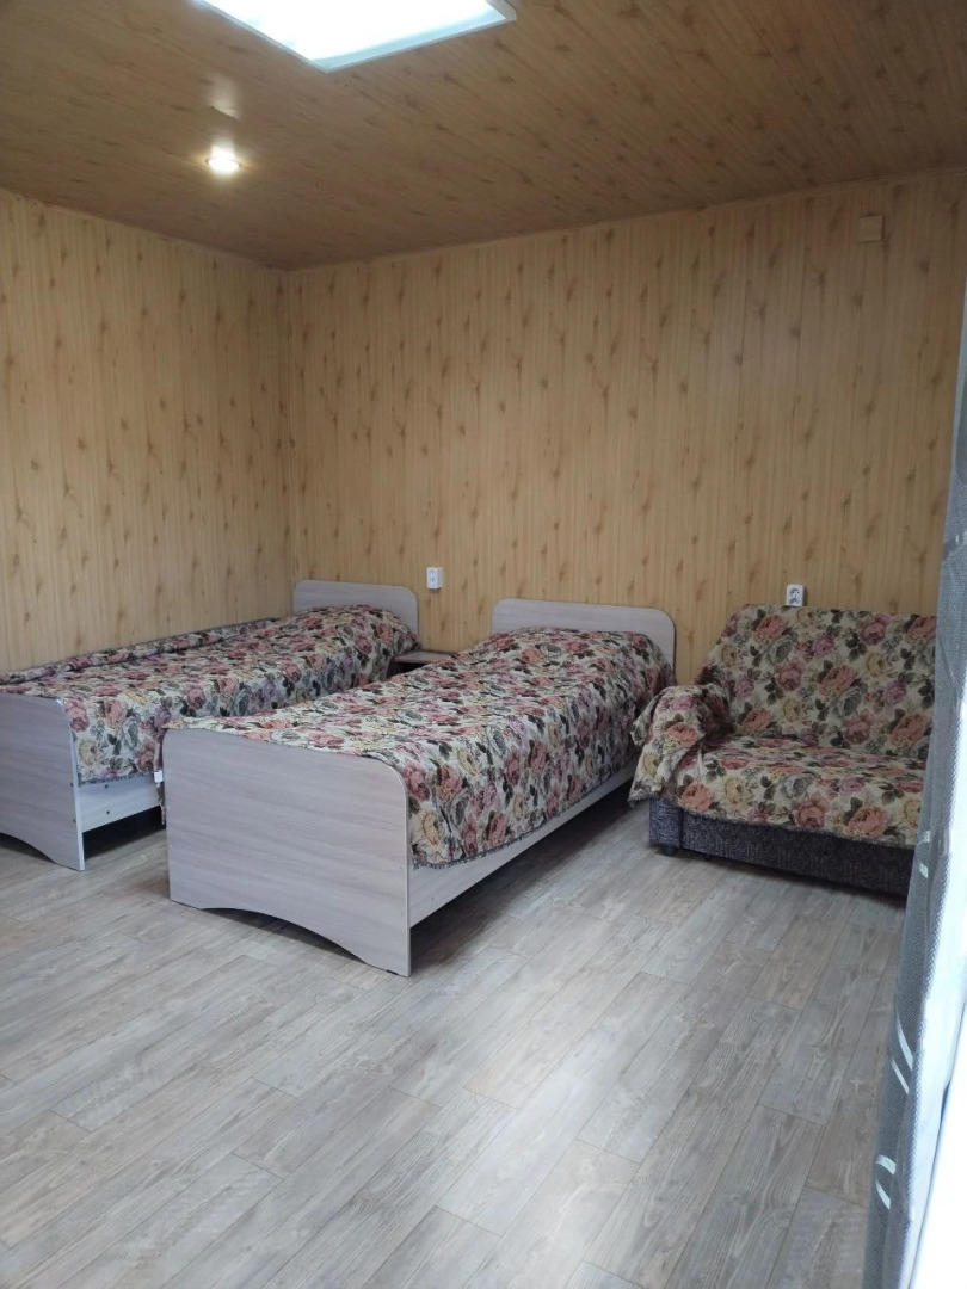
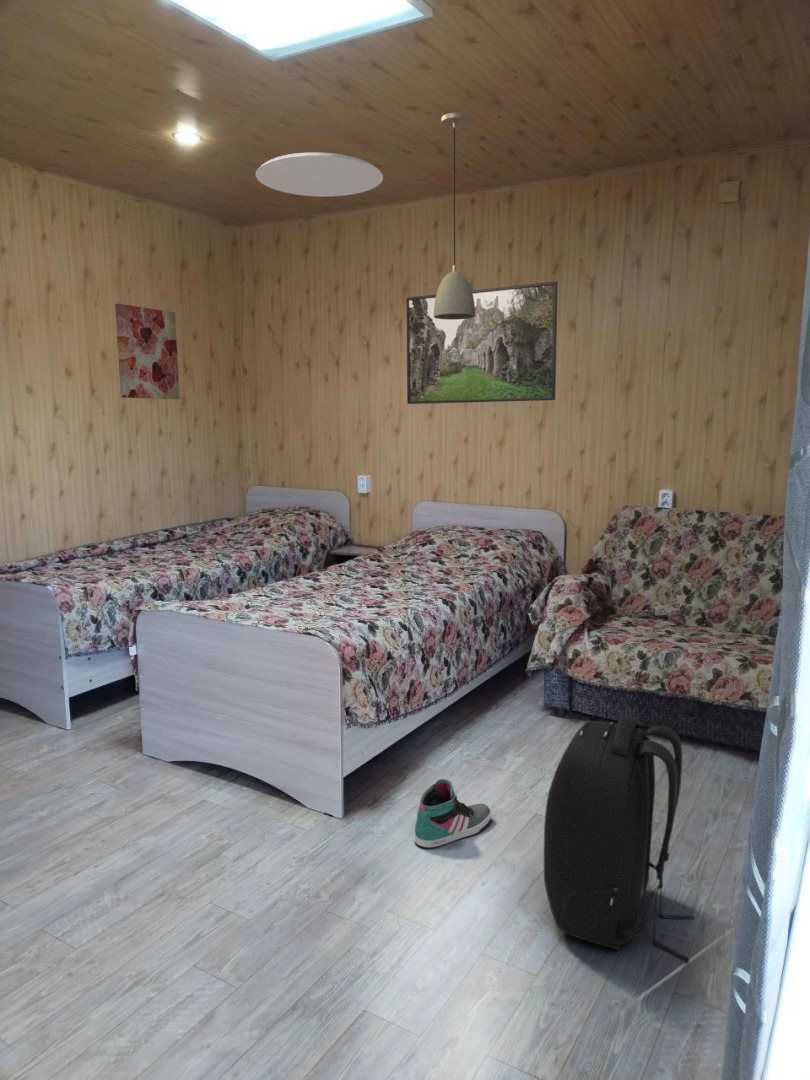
+ ceiling lamp (319, 172)
+ sneaker (453, 805)
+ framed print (477, 346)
+ backpack (621, 822)
+ light fixture (454, 219)
+ wall art (148, 353)
